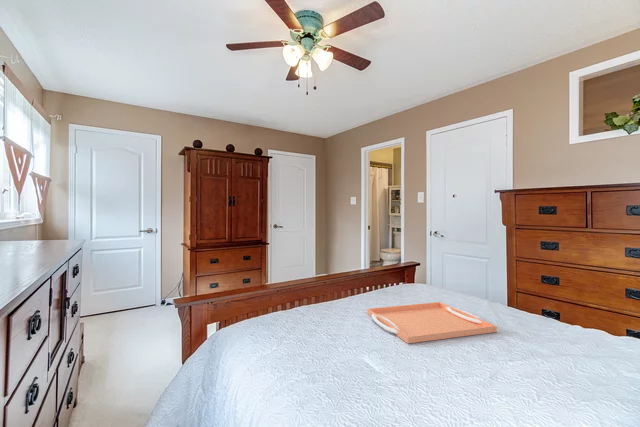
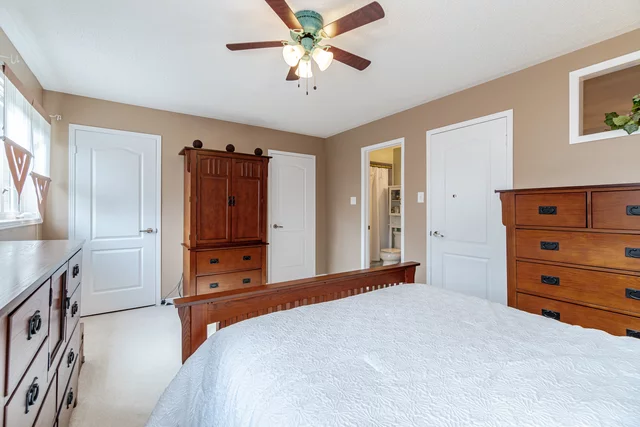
- serving tray (426, 319)
